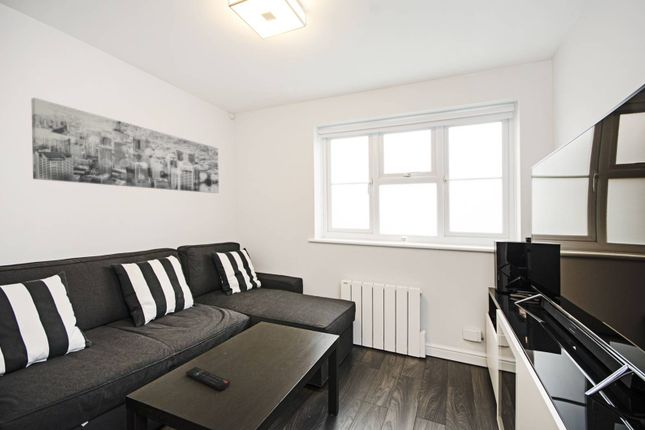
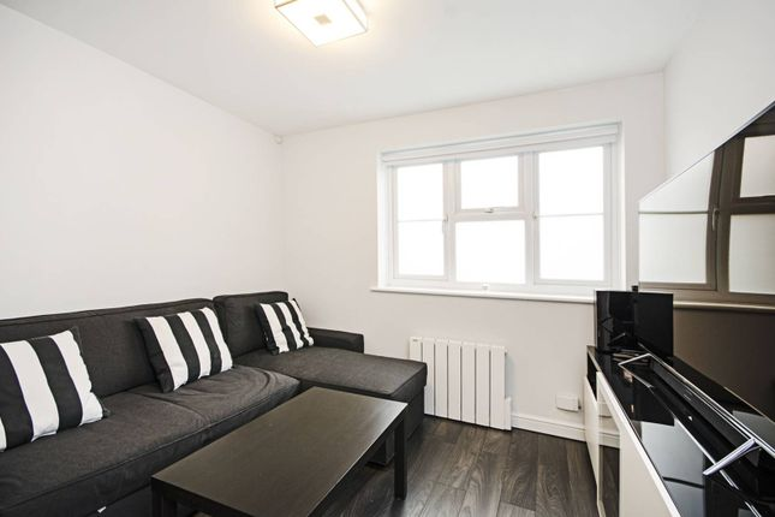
- remote control (207, 378)
- wall art (151, 159)
